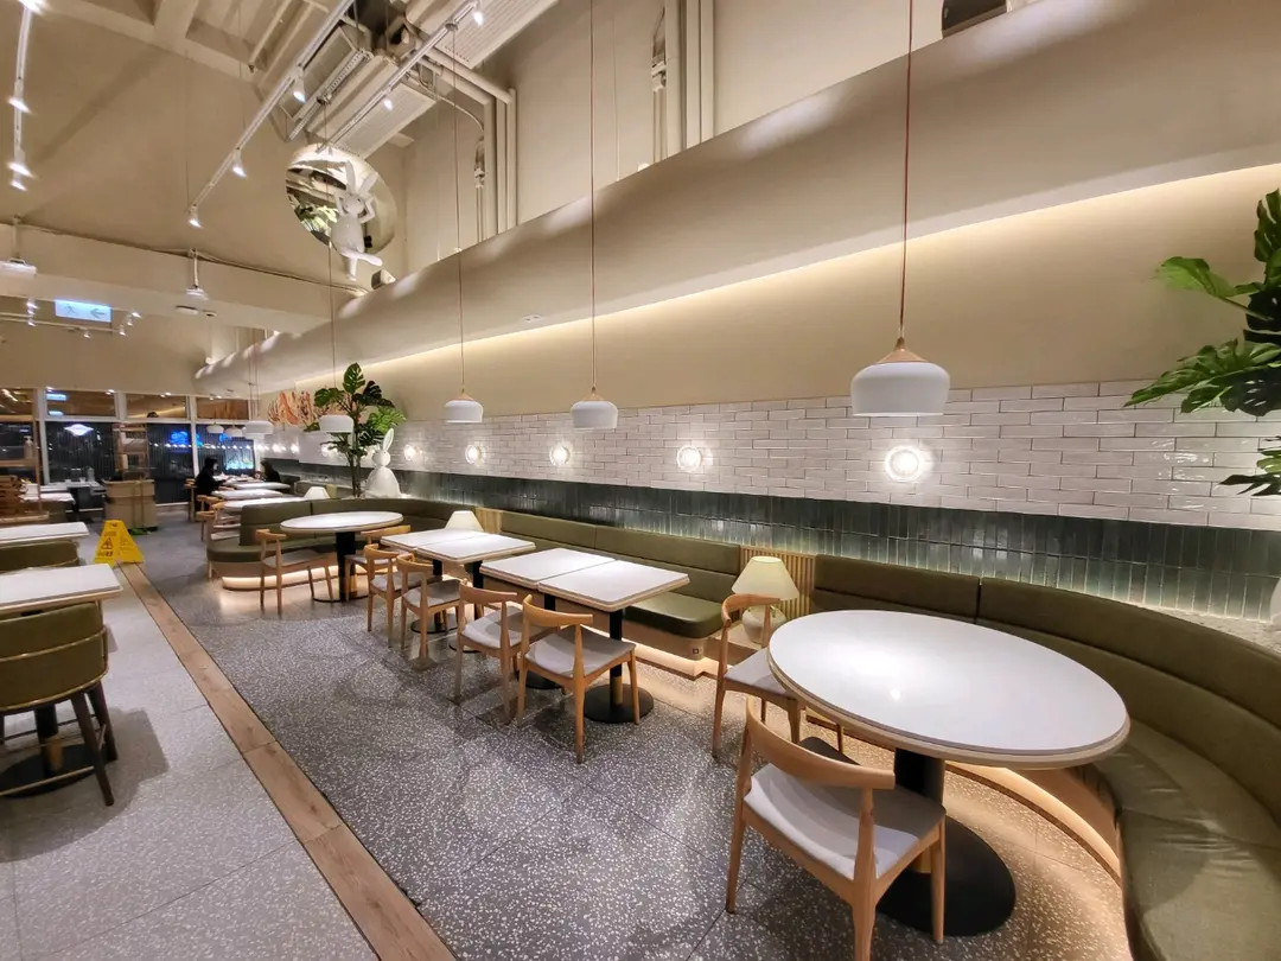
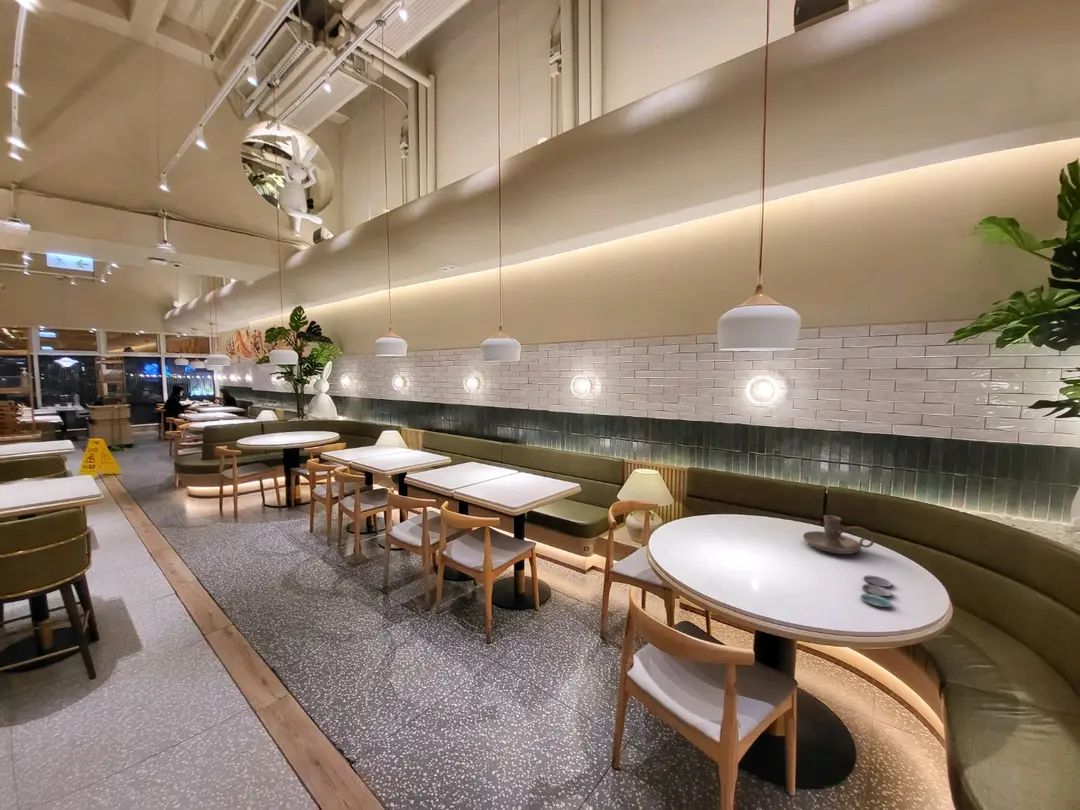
+ candle holder (838, 533)
+ plate (876, 591)
